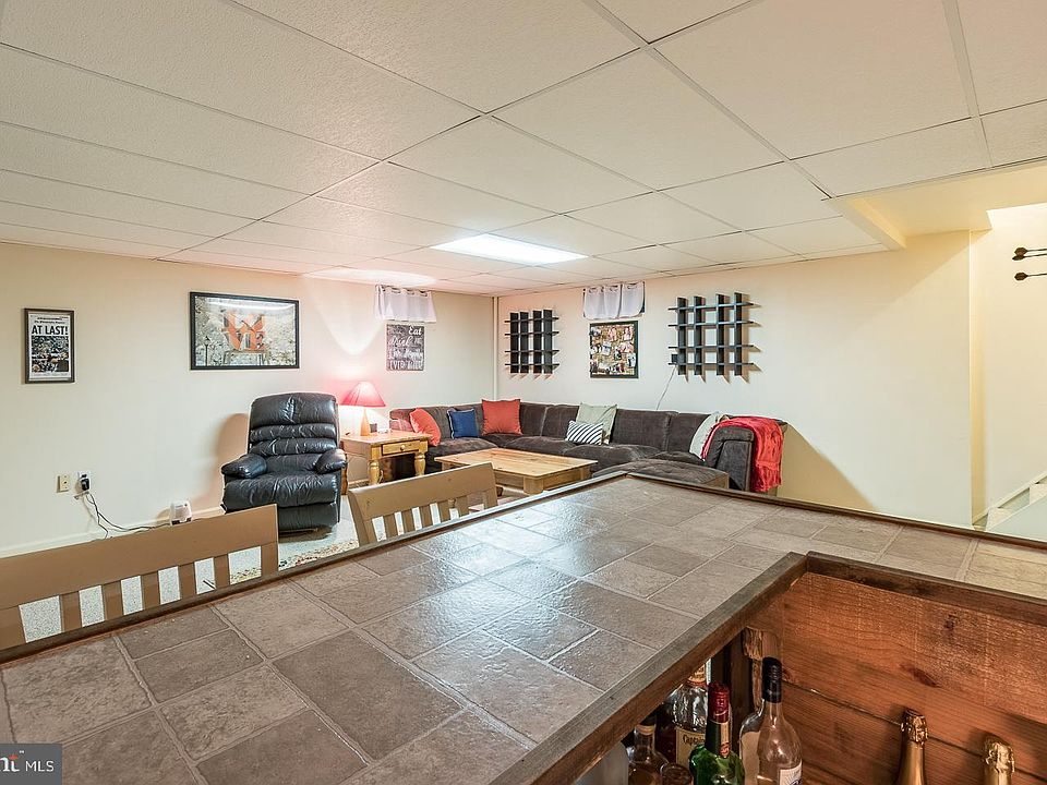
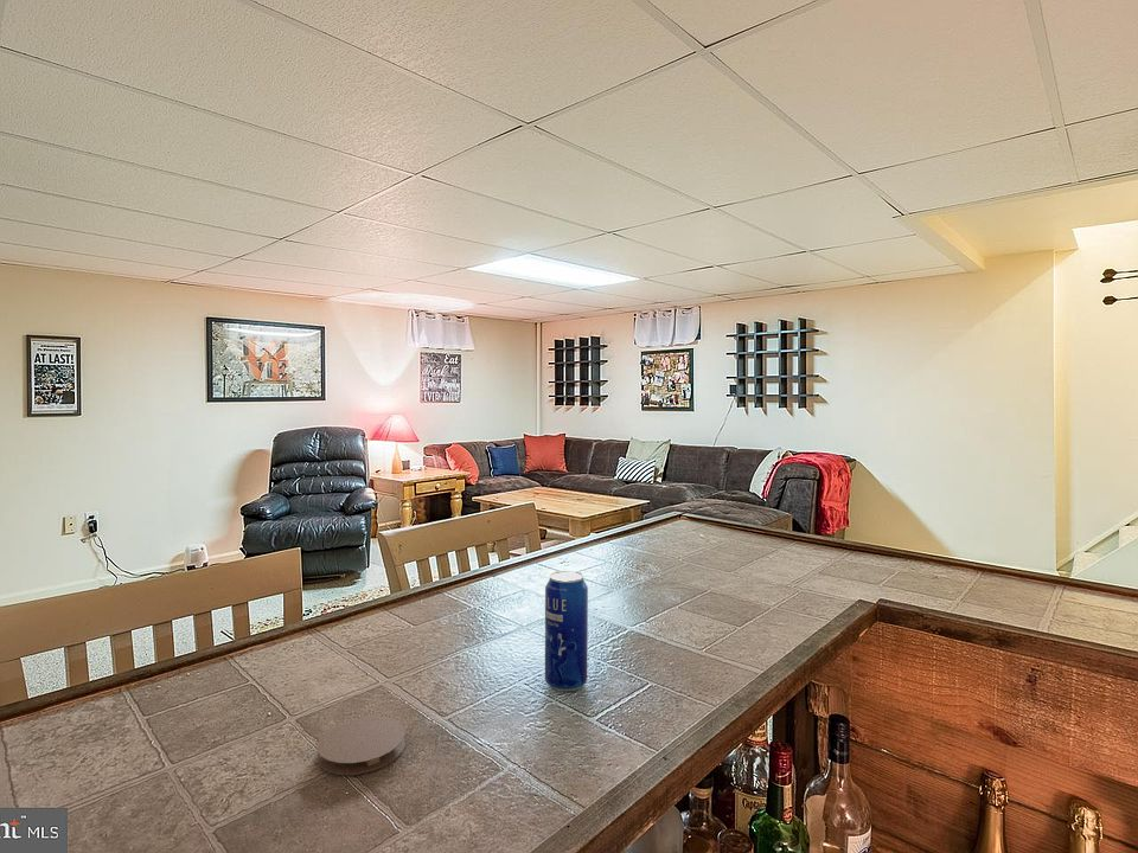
+ beverage can (565, 629)
+ coaster (362, 743)
